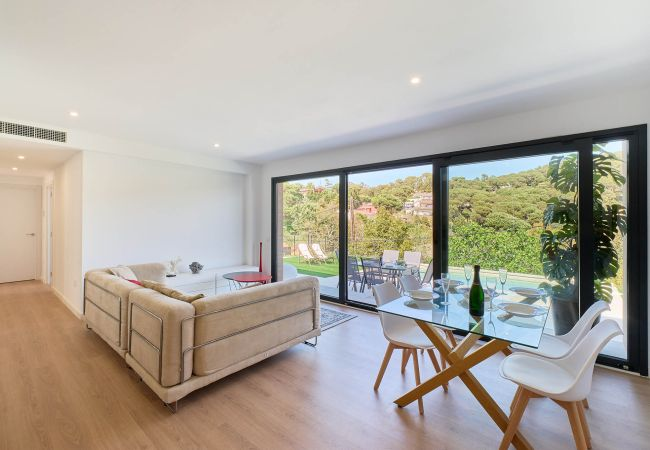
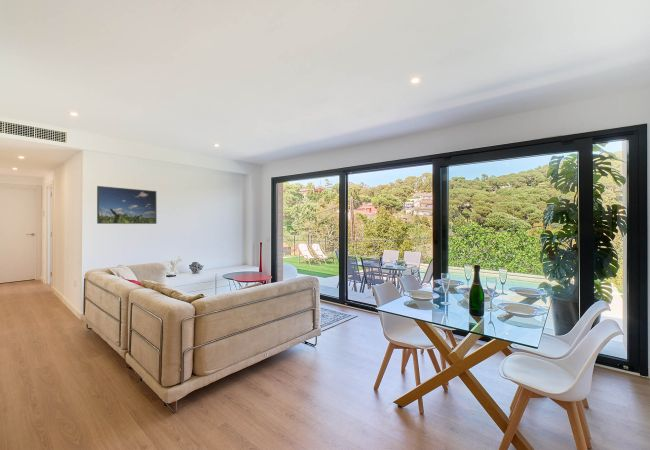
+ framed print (128, 206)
